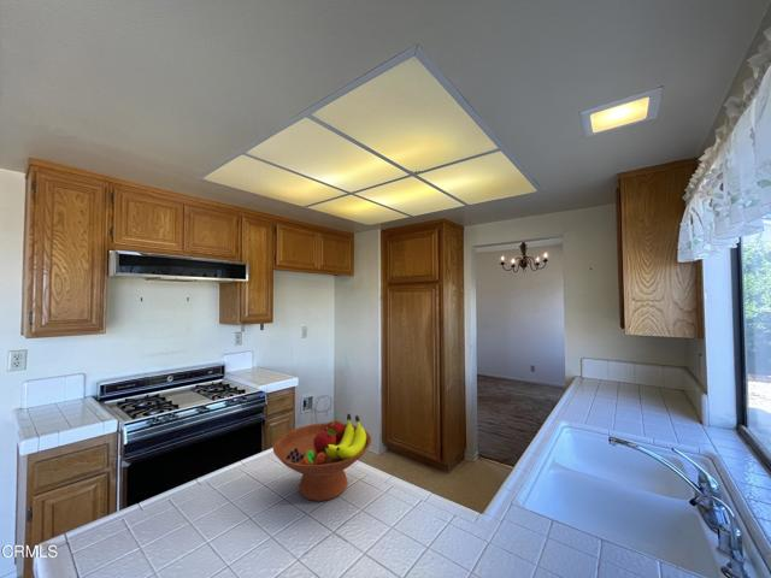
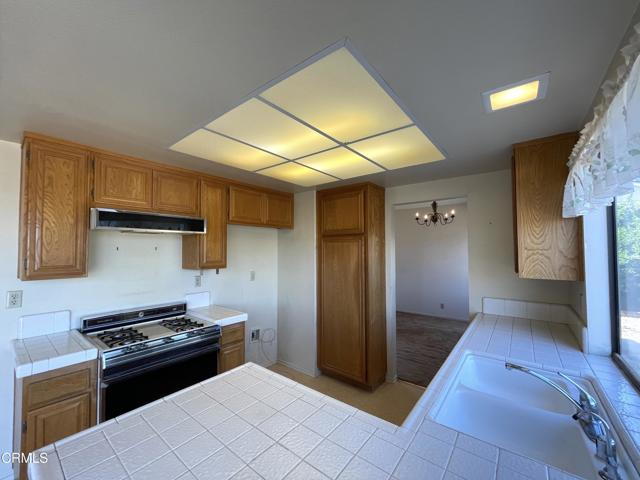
- fruit bowl (323, 455)
